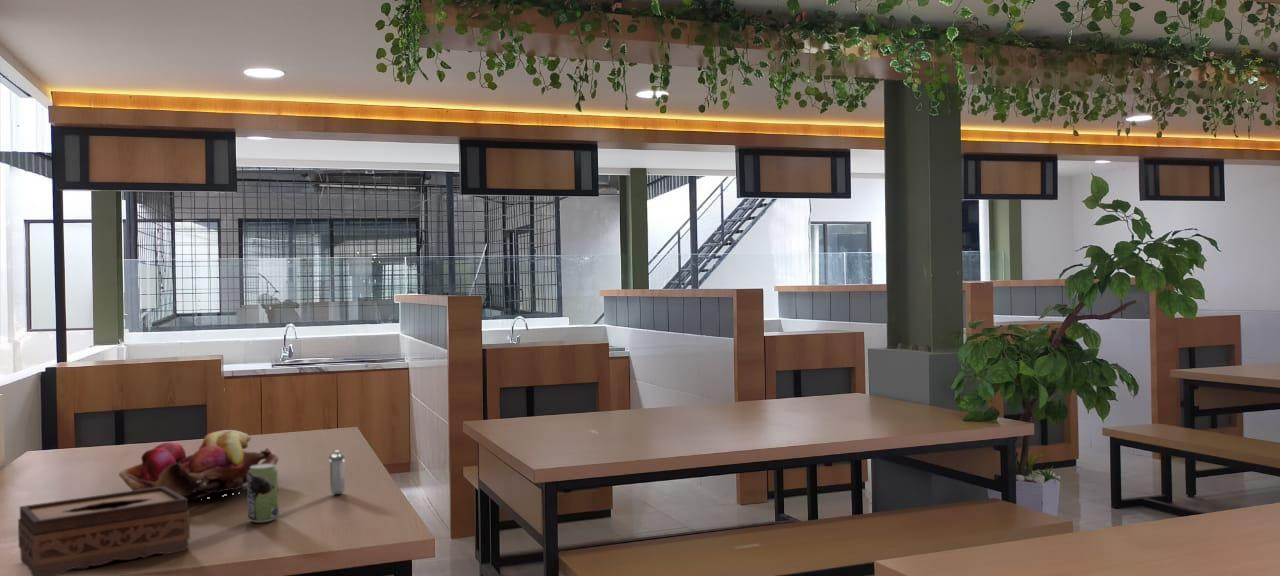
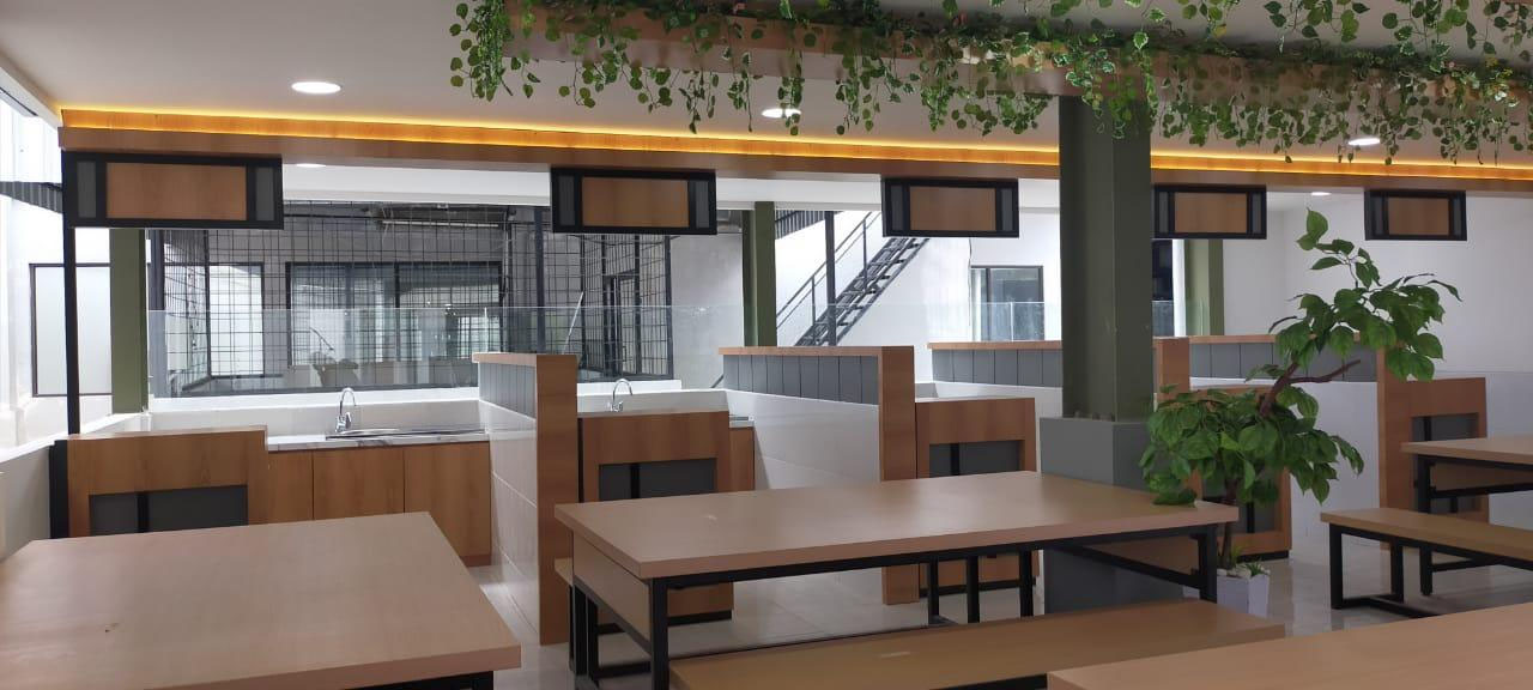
- tissue box (105, 529)
- fruit basket (204, 462)
- shaker (337, 472)
- beverage can (263, 492)
